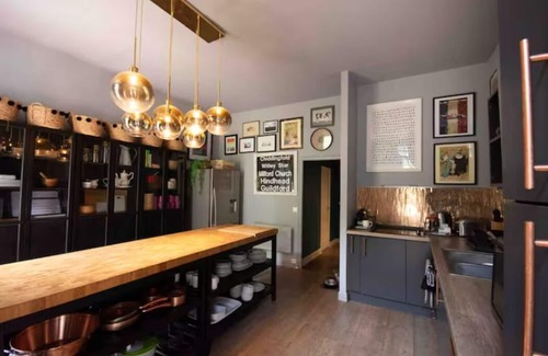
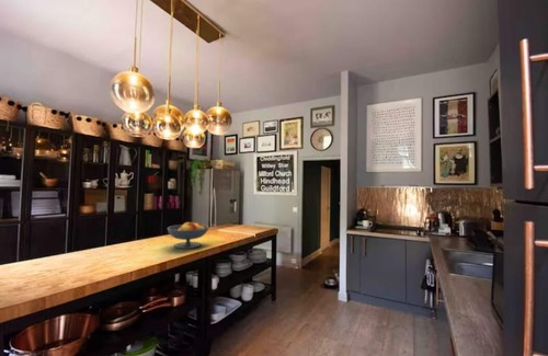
+ fruit bowl (187, 232)
